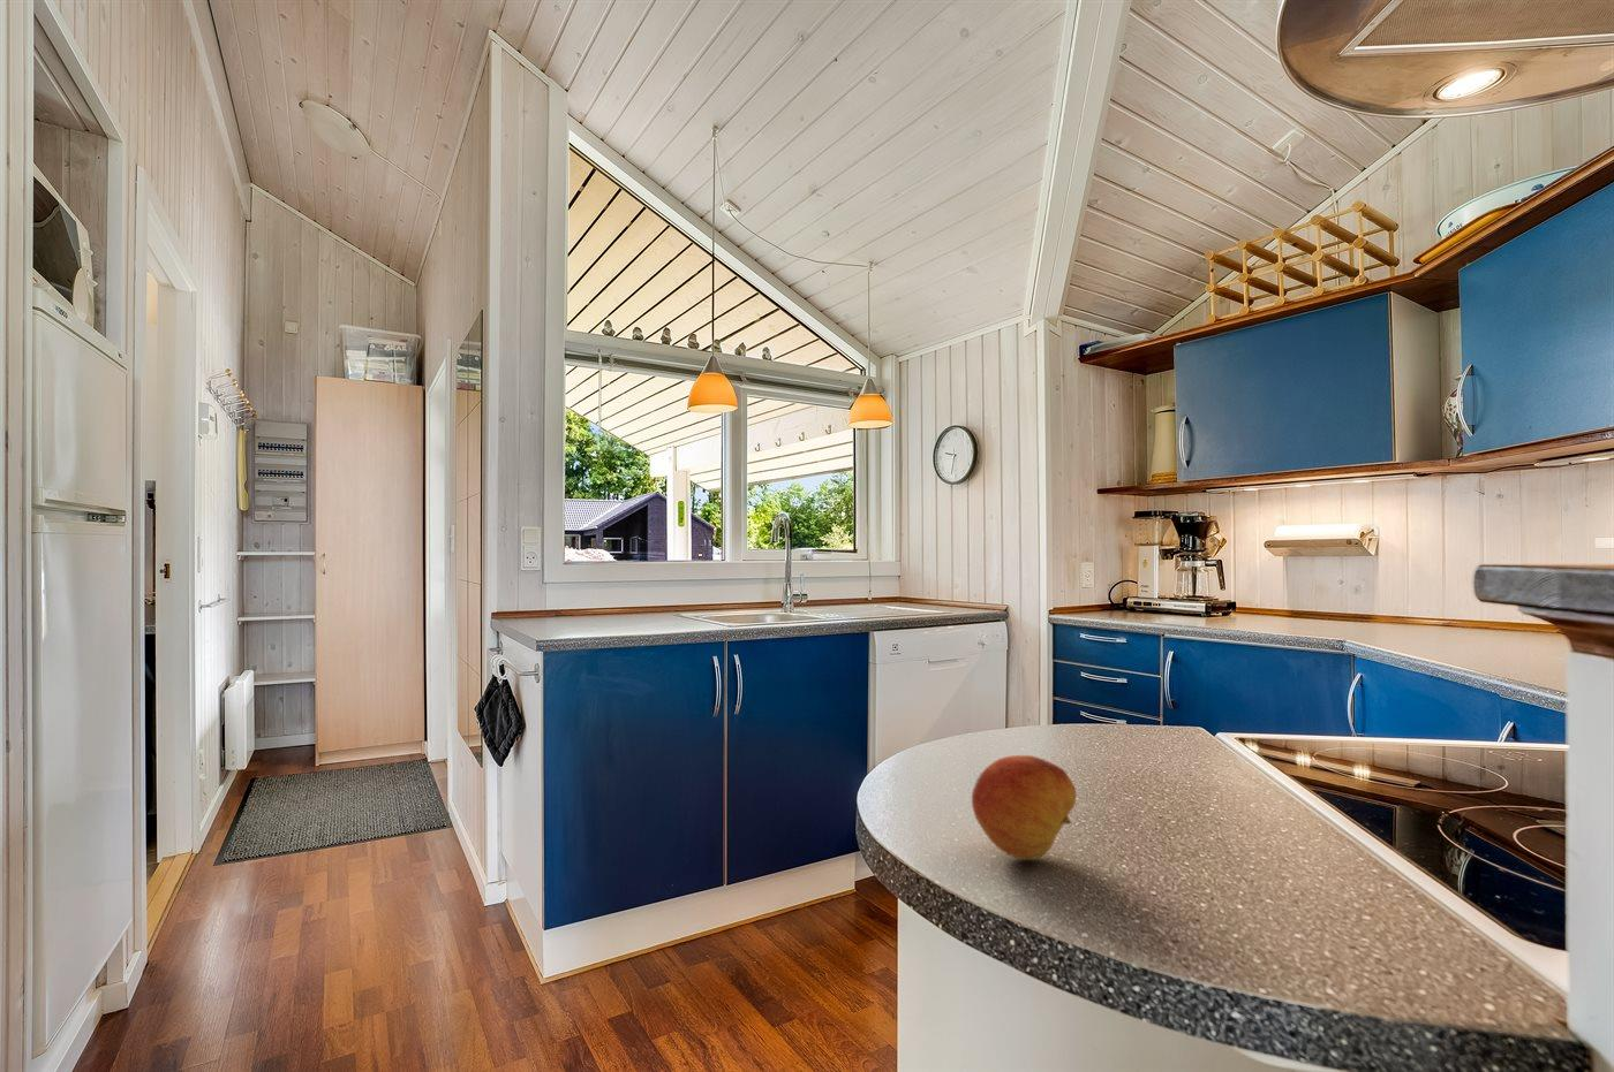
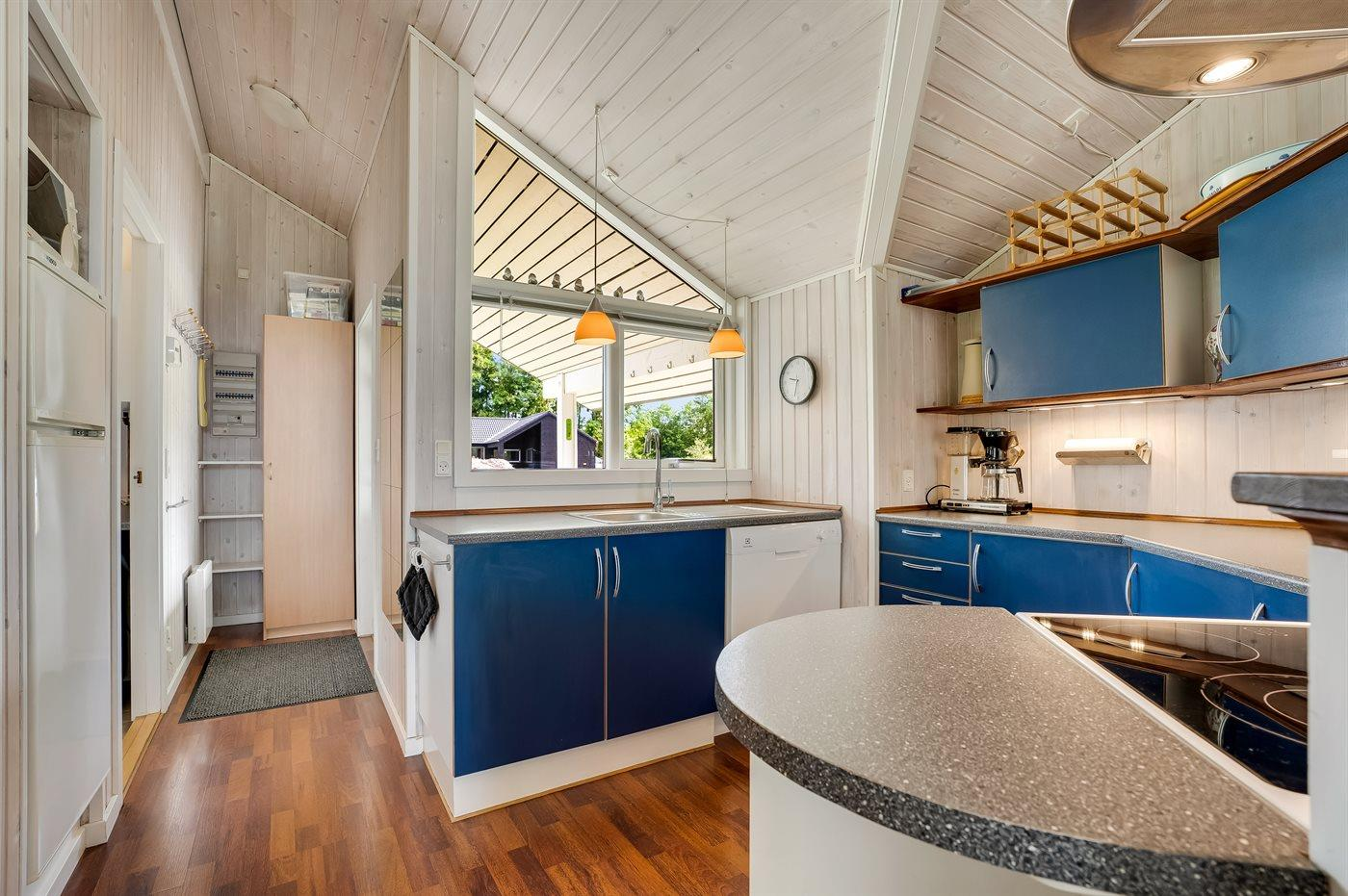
- fruit (1023, 805)
